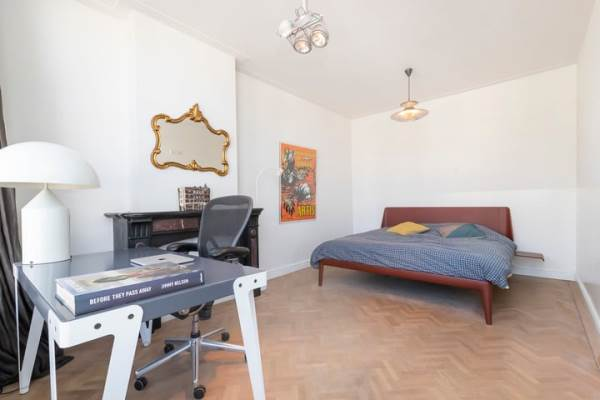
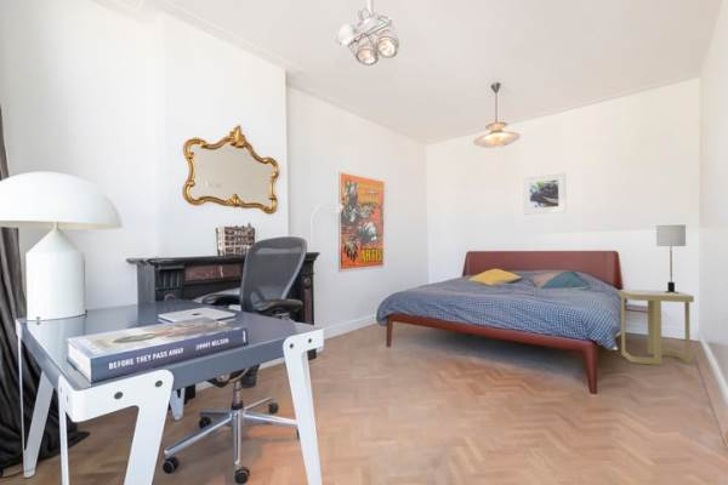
+ side table (654, 325)
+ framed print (544, 194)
+ table lamp (671, 258)
